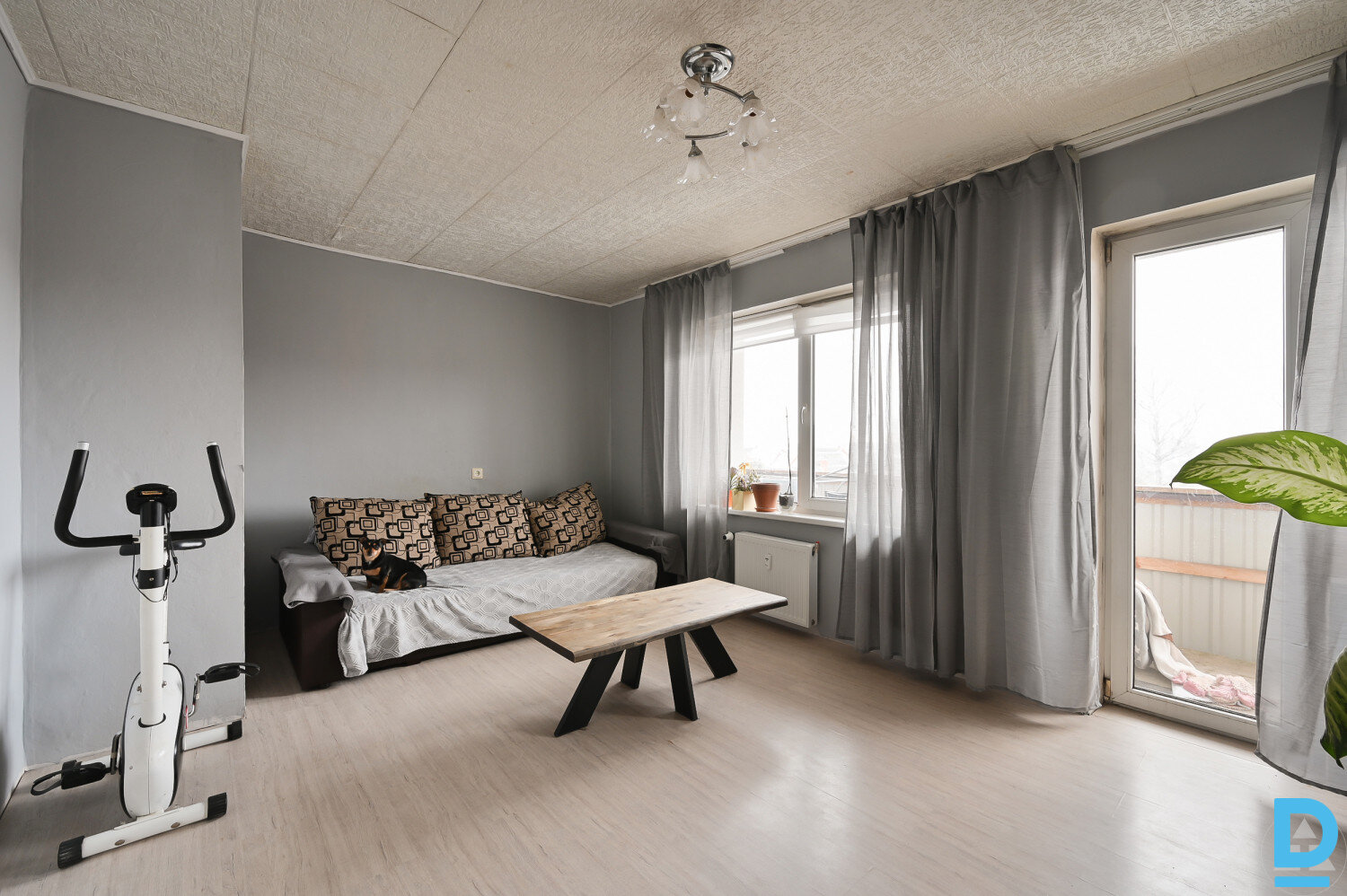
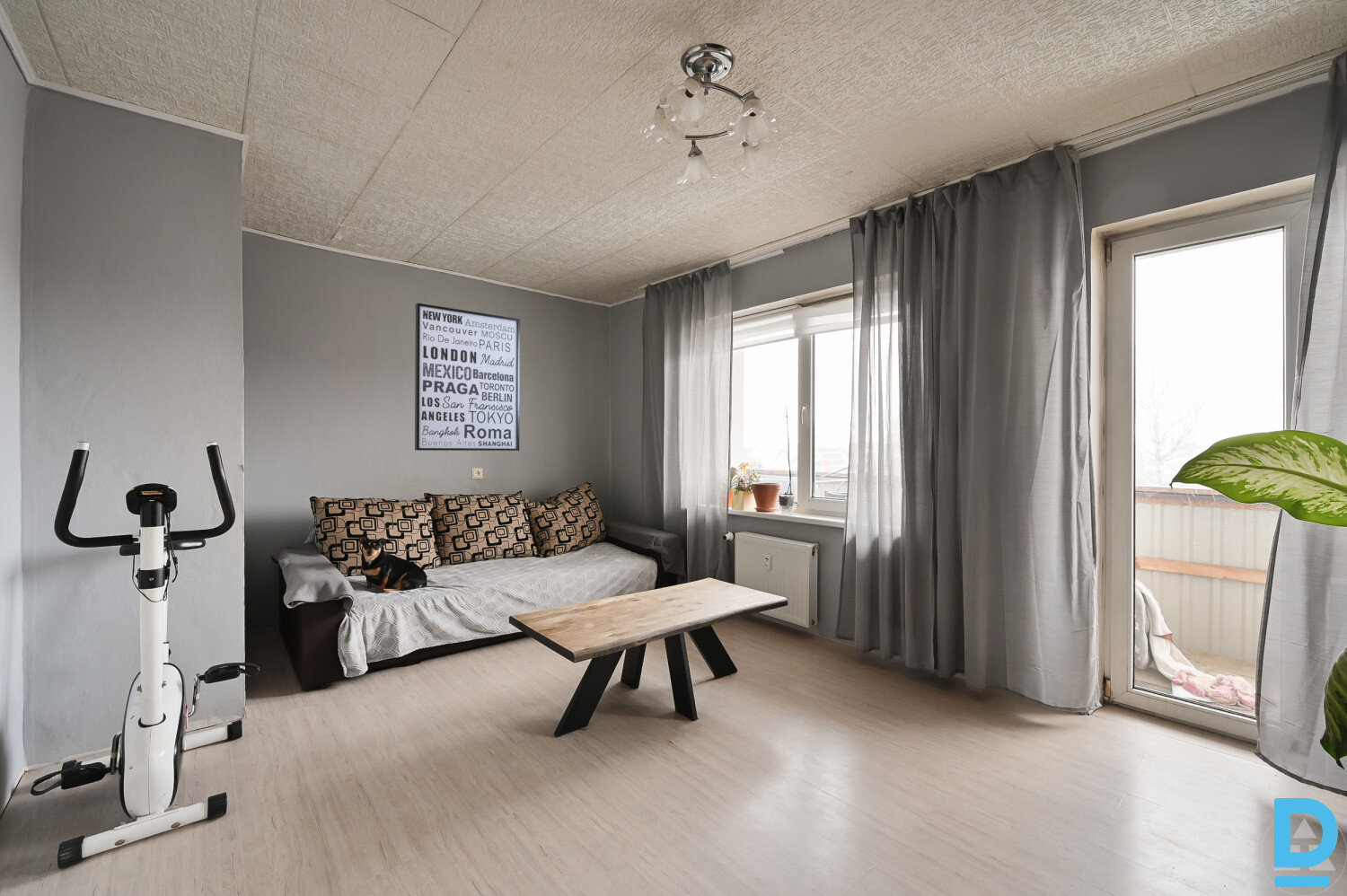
+ wall art (470, 381)
